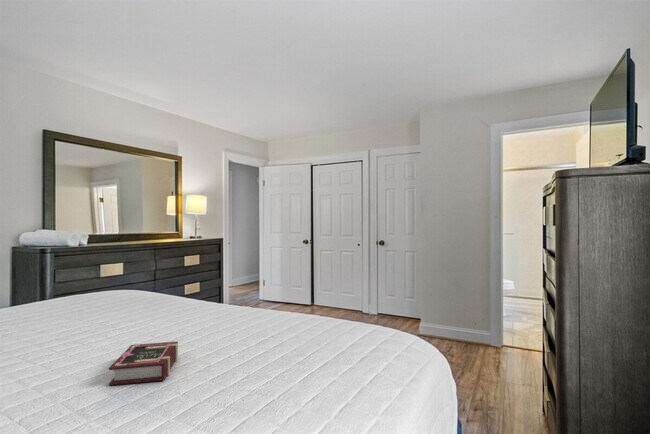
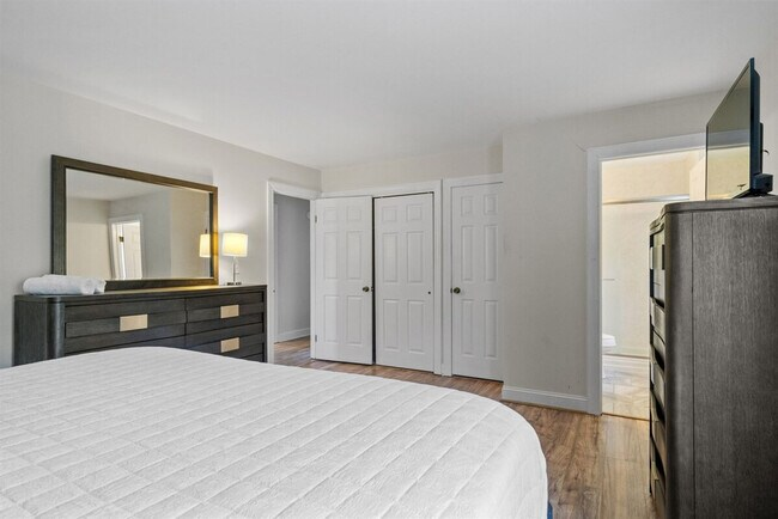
- book (147, 360)
